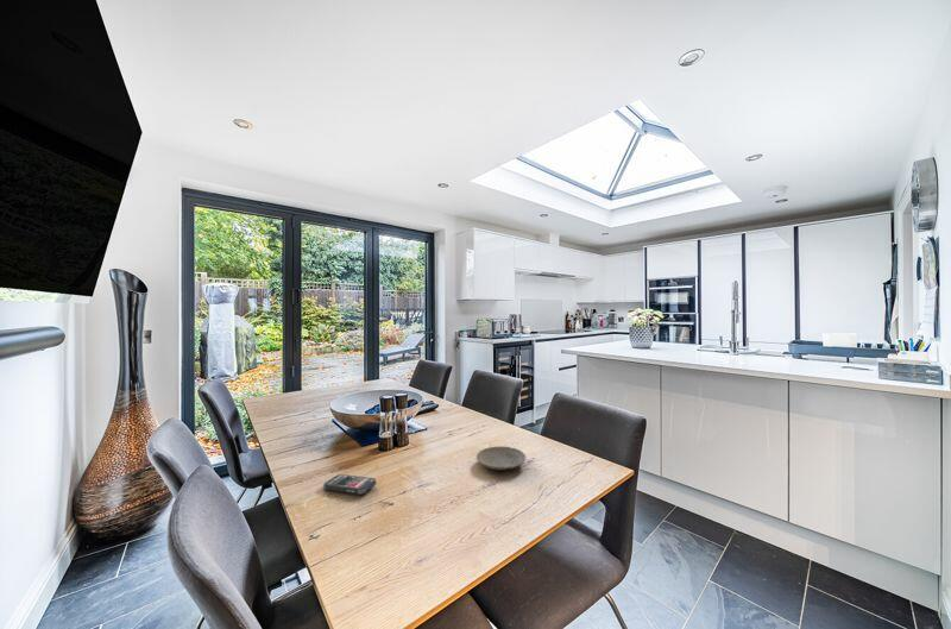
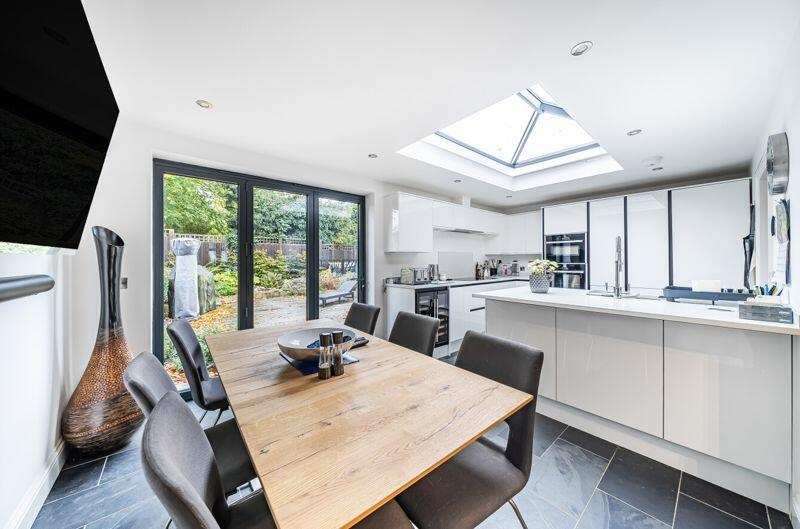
- smartphone (349, 483)
- plate (500, 459)
